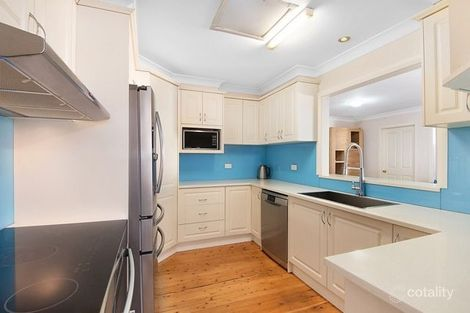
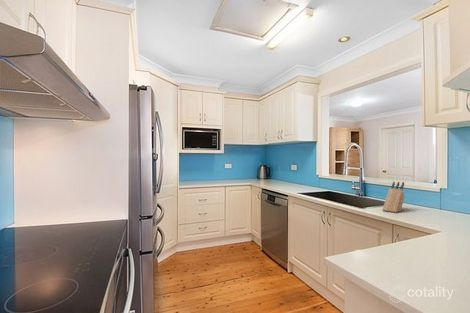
+ knife block (394, 195)
